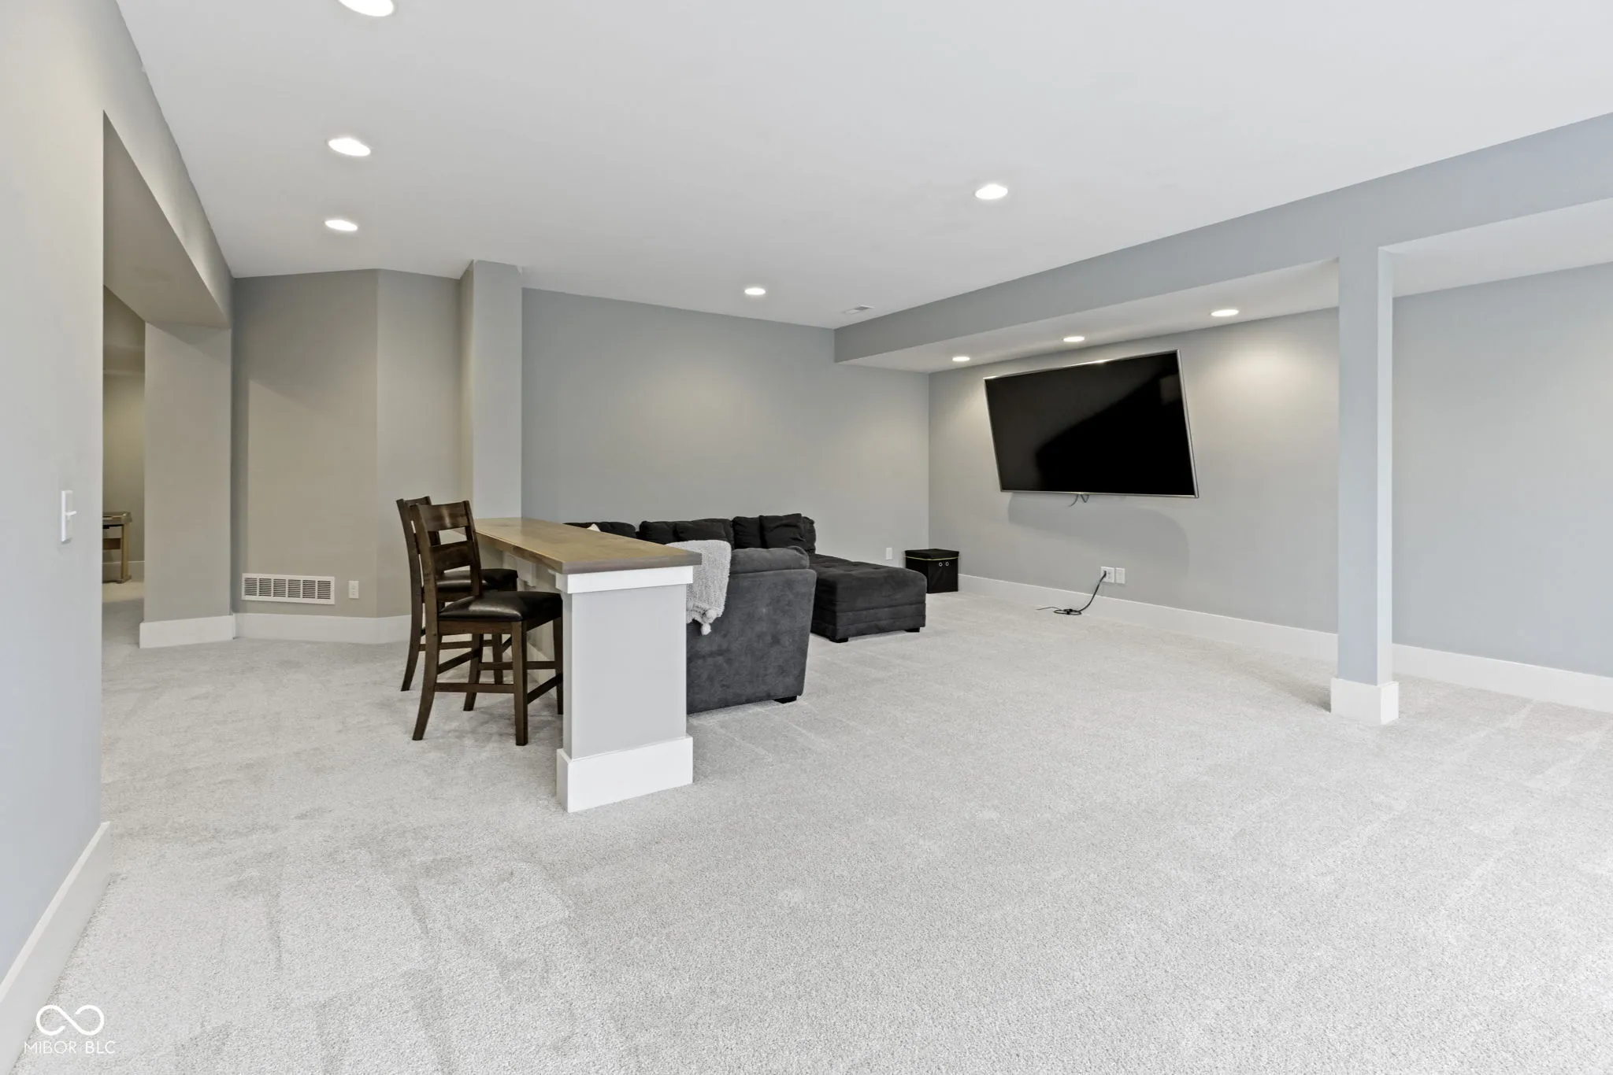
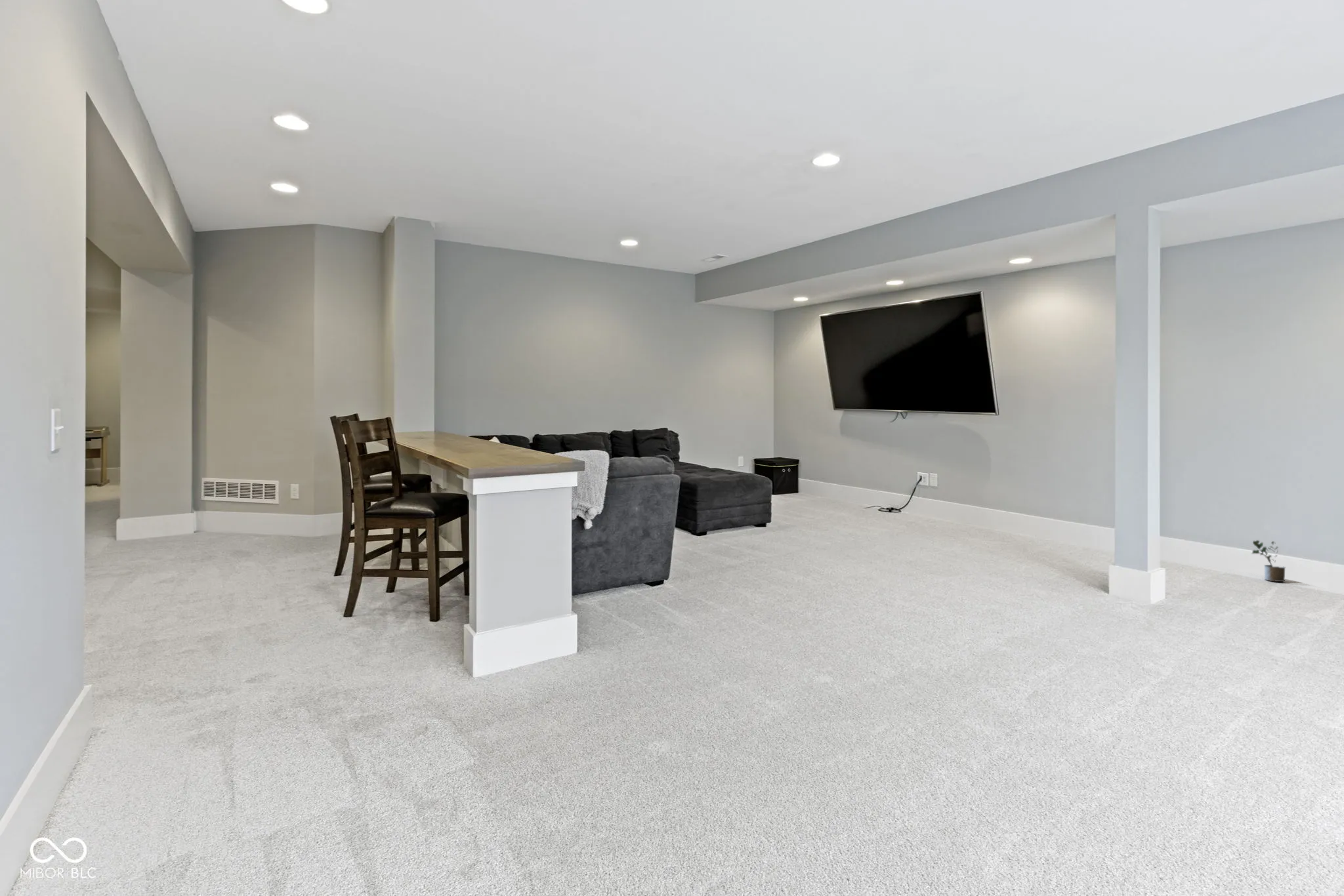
+ potted plant (1269, 560)
